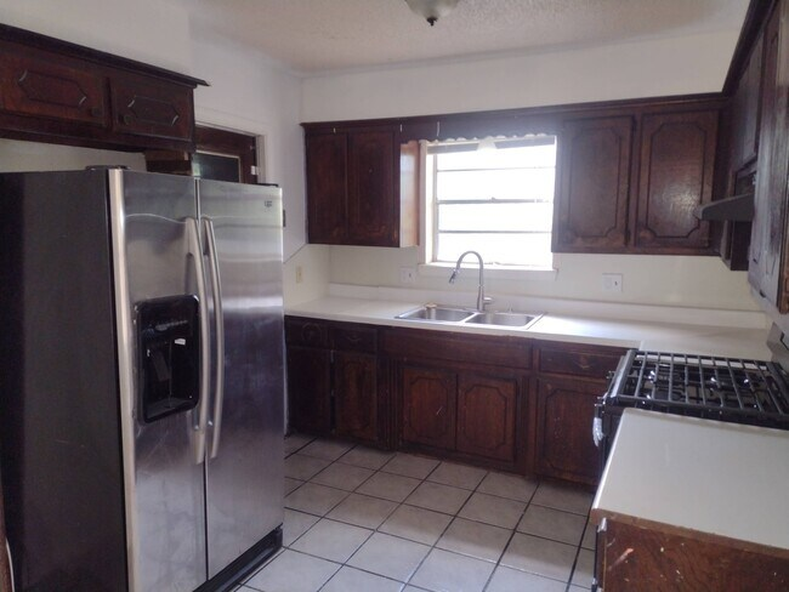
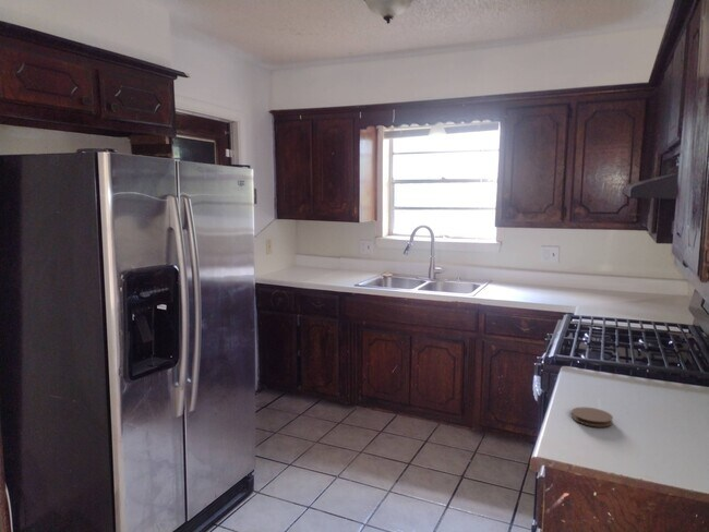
+ coaster (591, 416)
